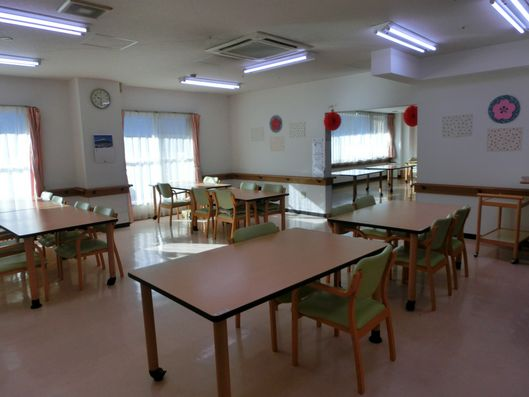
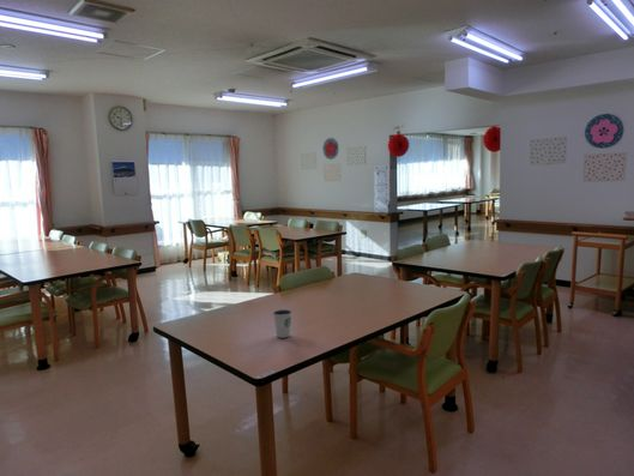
+ dixie cup (283, 324)
